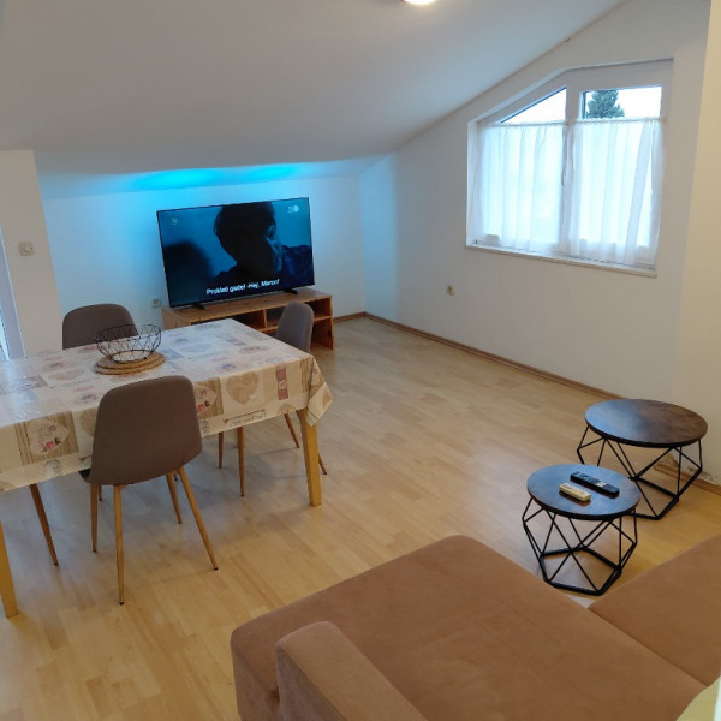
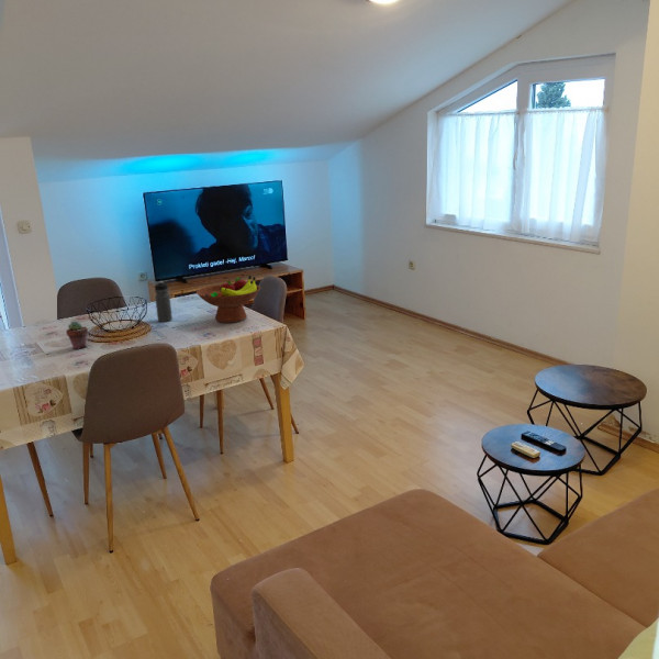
+ fruit bowl (228, 299)
+ water bottle (163, 301)
+ potted succulent (77, 334)
